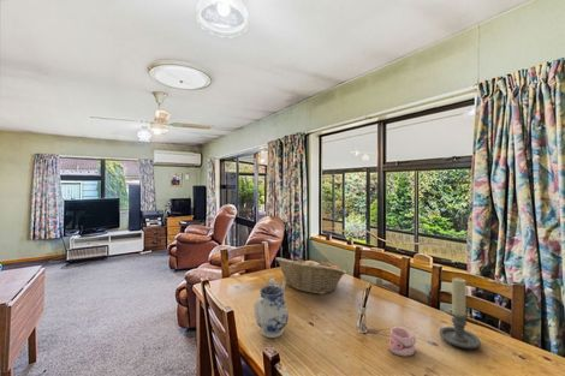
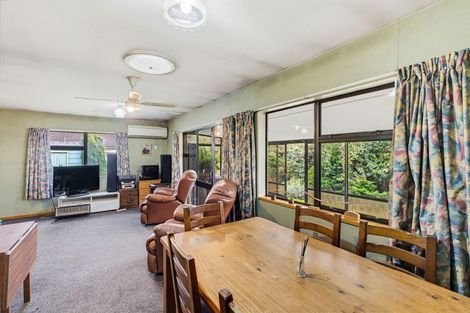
- candle holder (459, 308)
- fruit basket (309, 270)
- teapot (272, 305)
- mug (403, 340)
